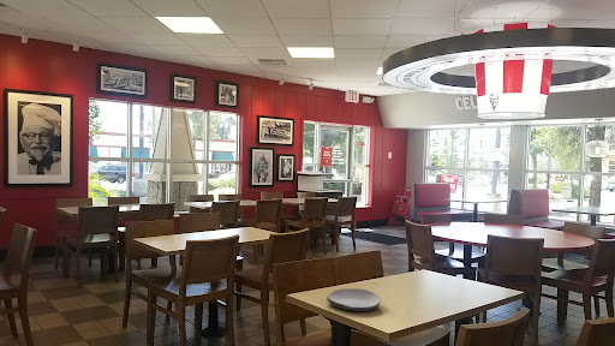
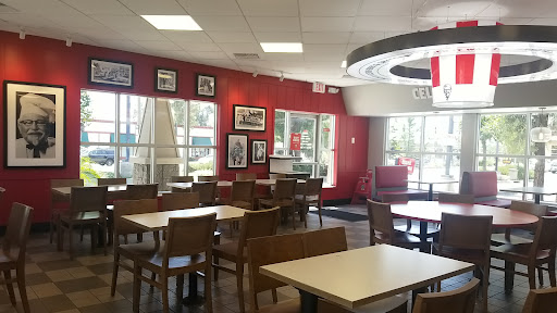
- plate (353, 299)
